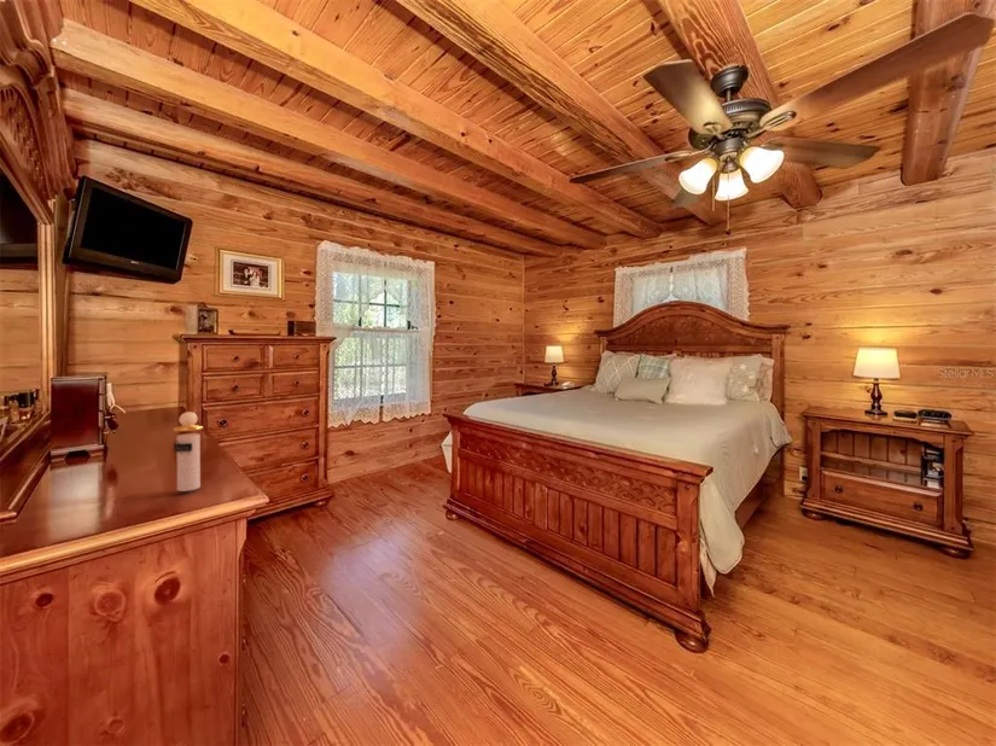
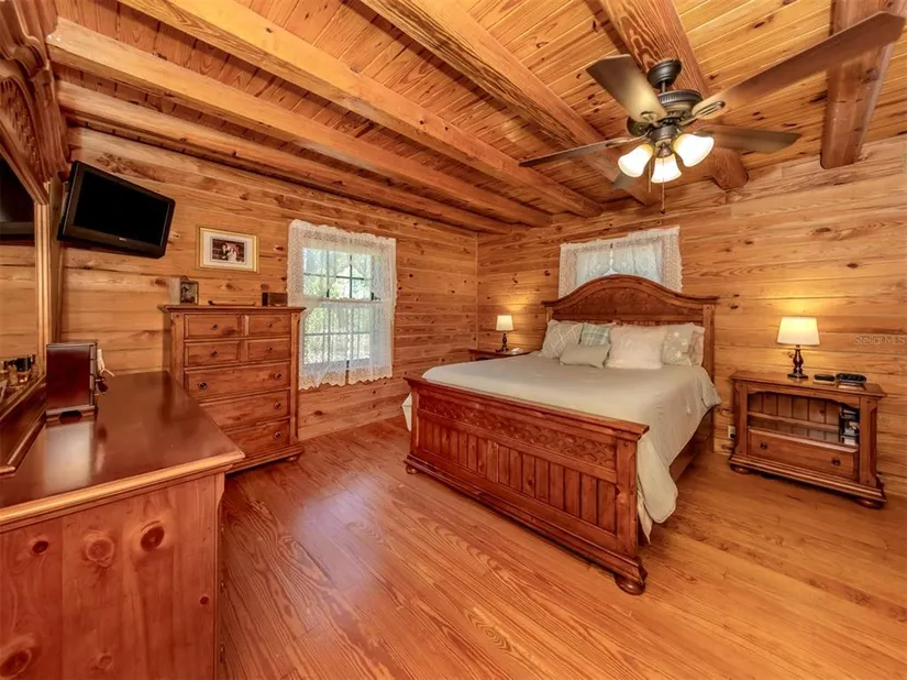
- perfume bottle (188, 451)
